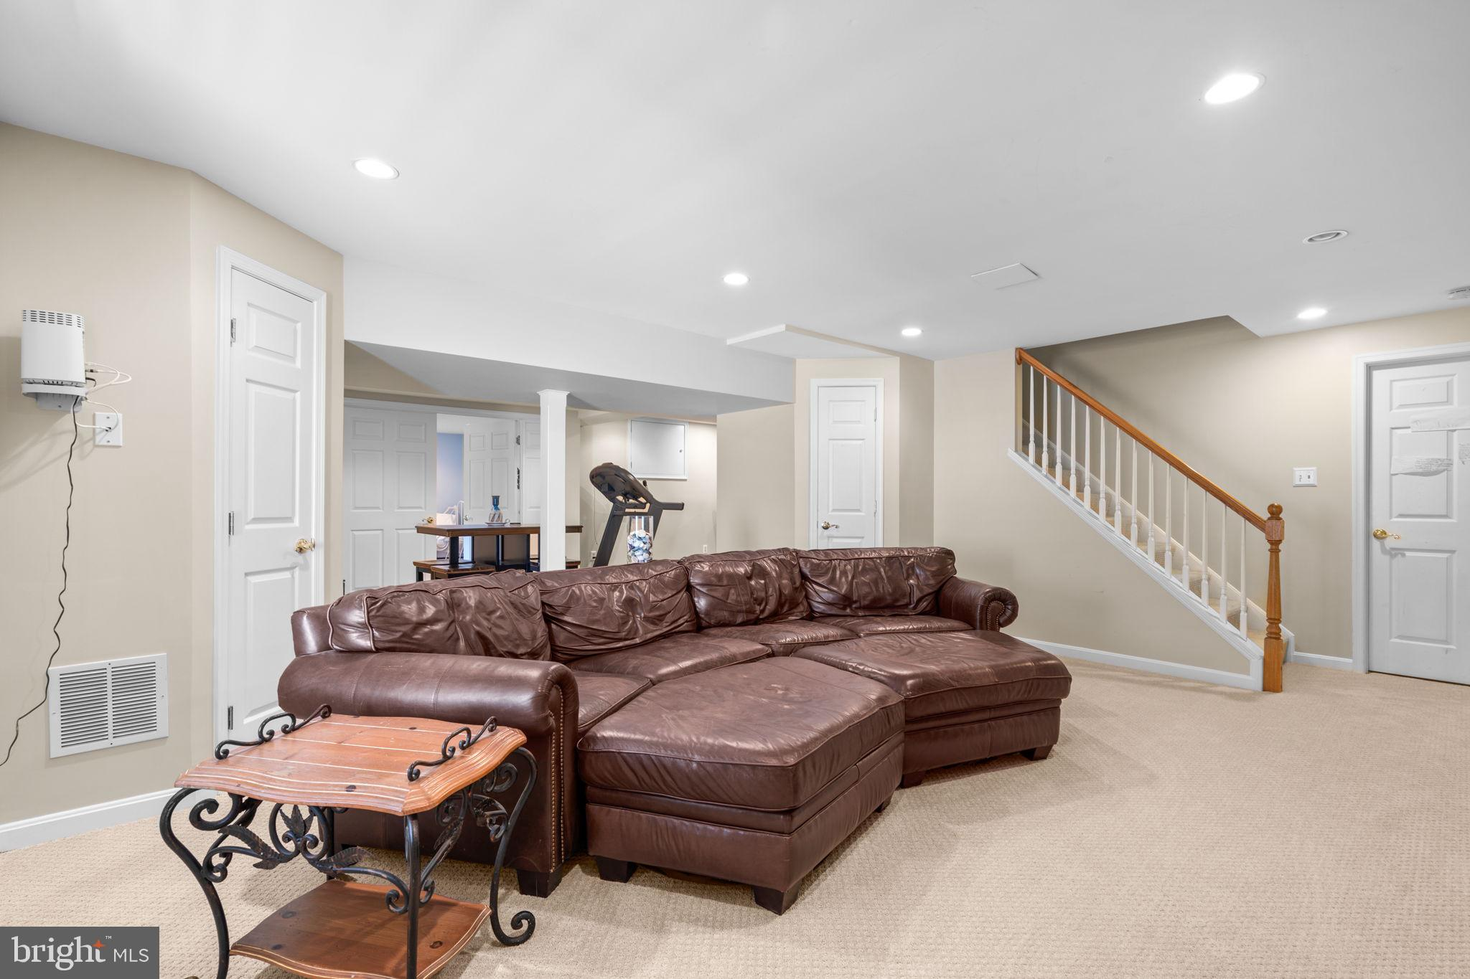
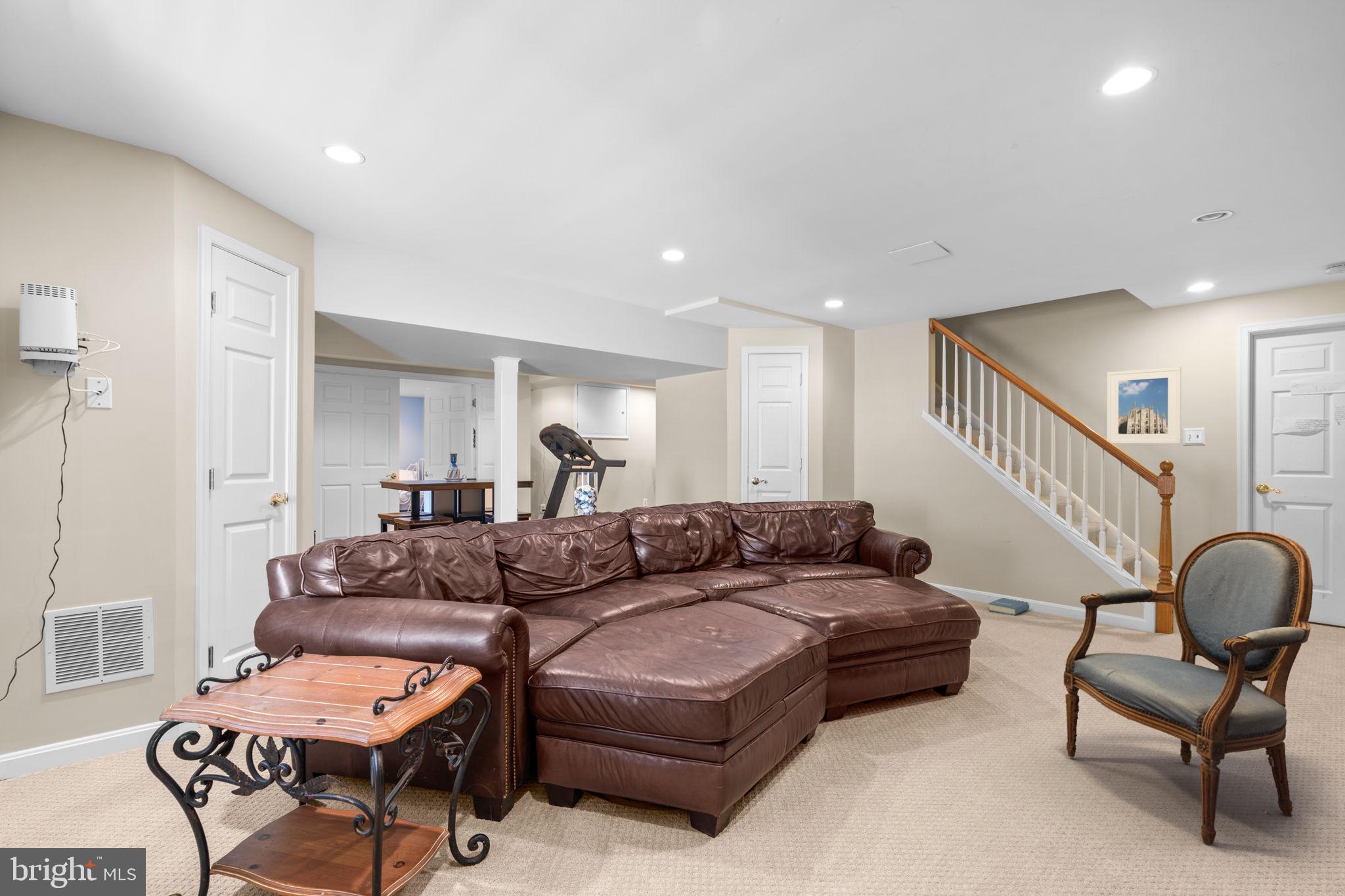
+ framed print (1143, 406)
+ hardback book (1009, 606)
+ armchair (1193, 662)
